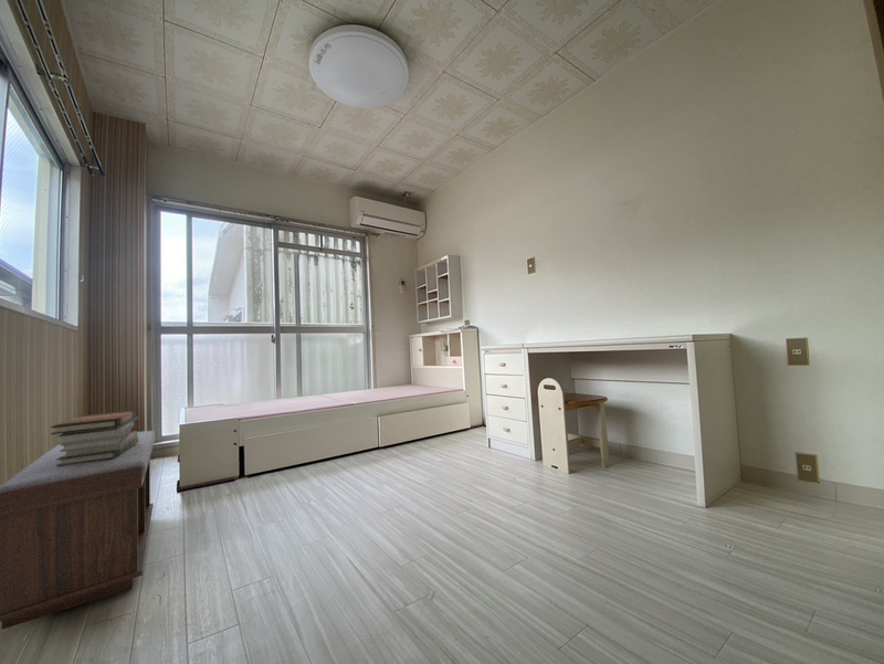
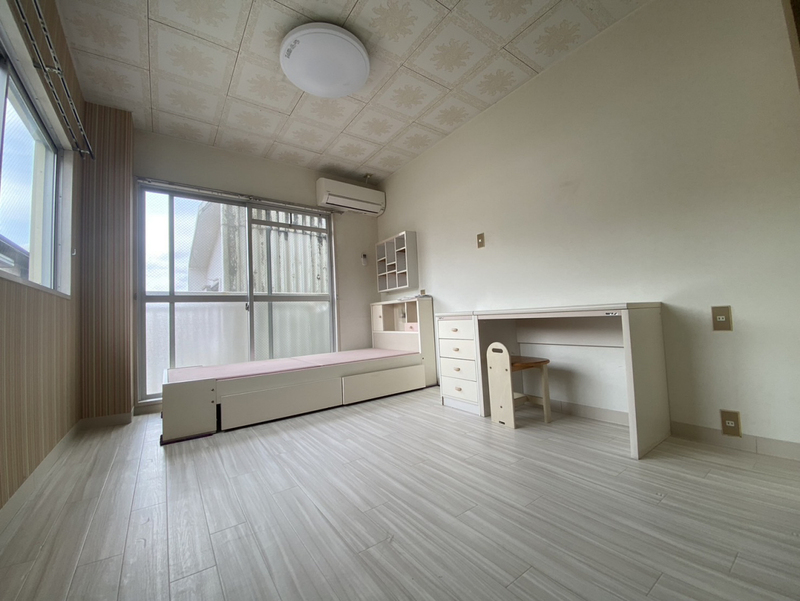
- bench (94, 504)
- book stack (99, 435)
